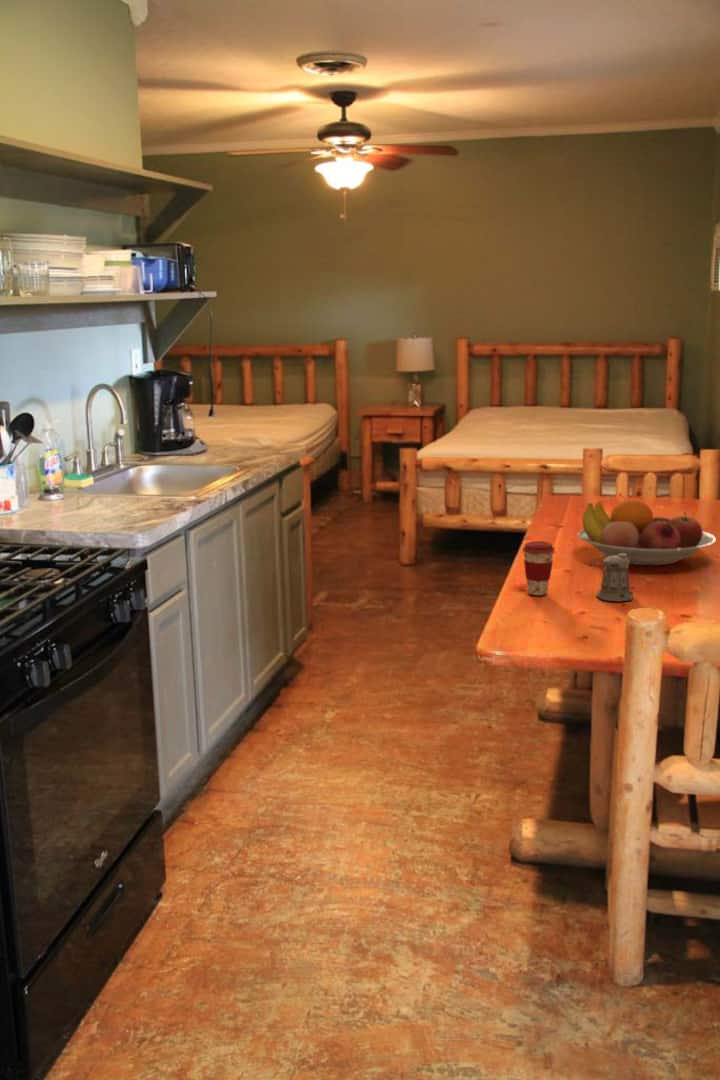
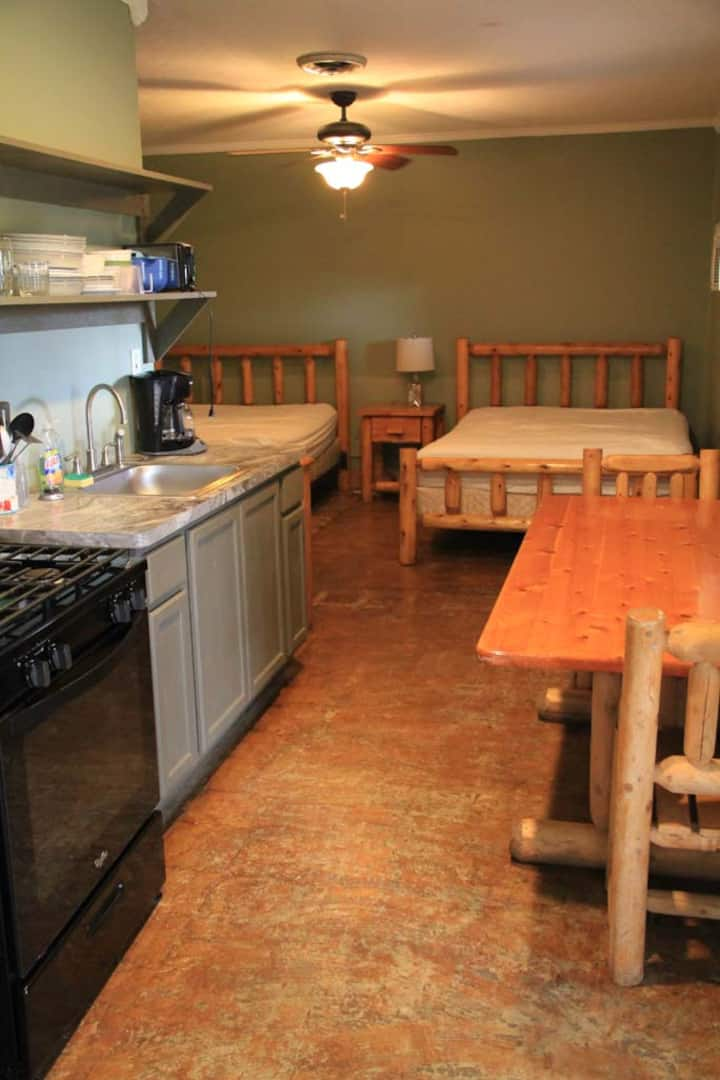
- fruit bowl (645, 530)
- coffee cup (538, 568)
- pepper shaker (612, 576)
